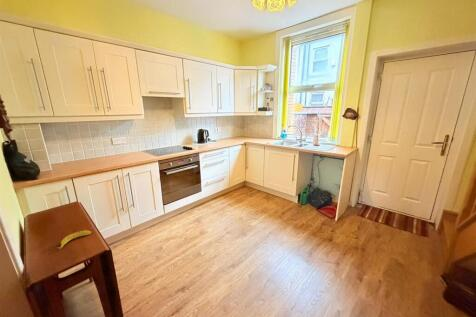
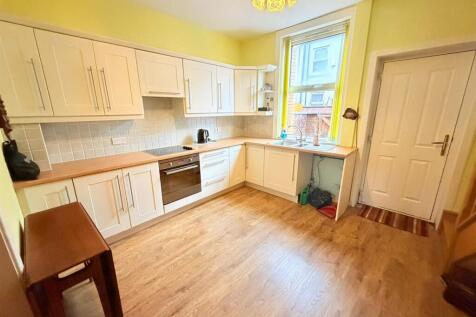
- banana (74, 237)
